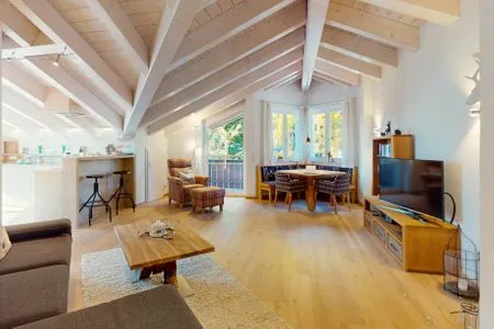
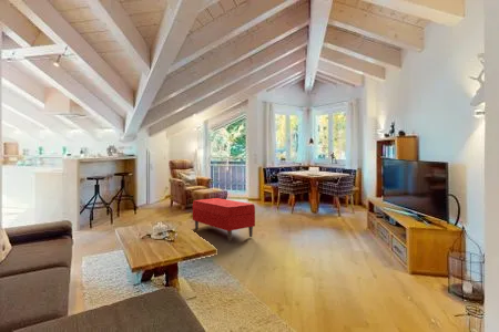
+ bench (222, 217)
